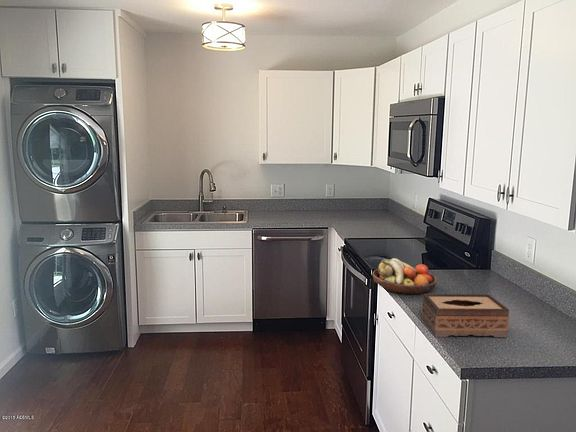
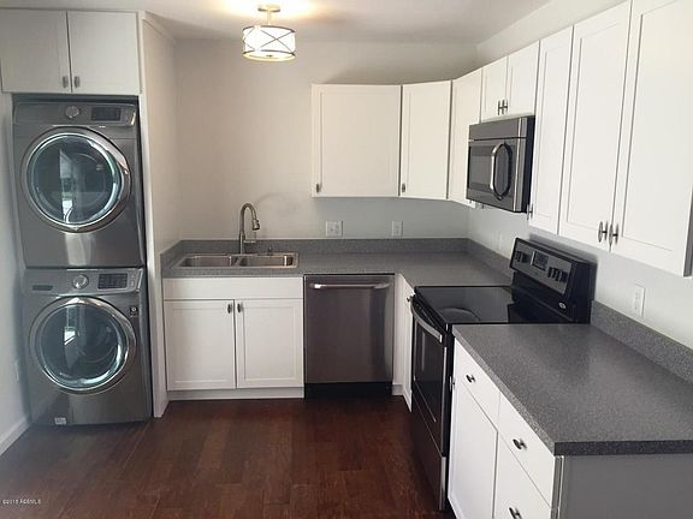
- fruit bowl (404, 273)
- tissue box (463, 314)
